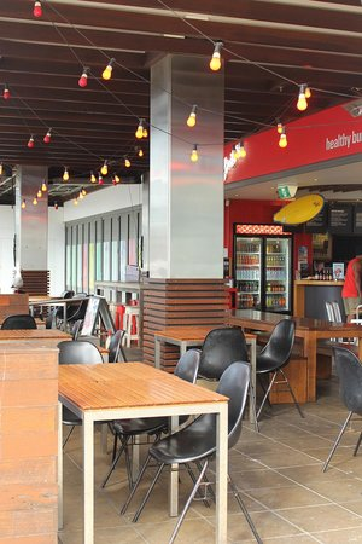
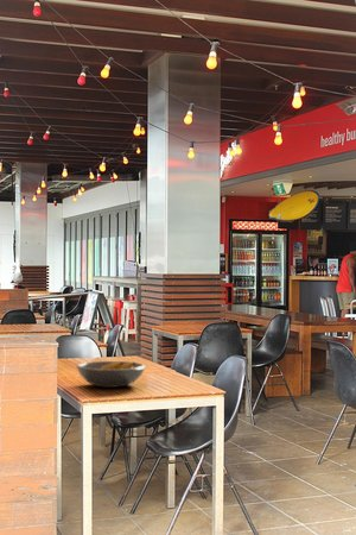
+ fruit bowl (110, 372)
